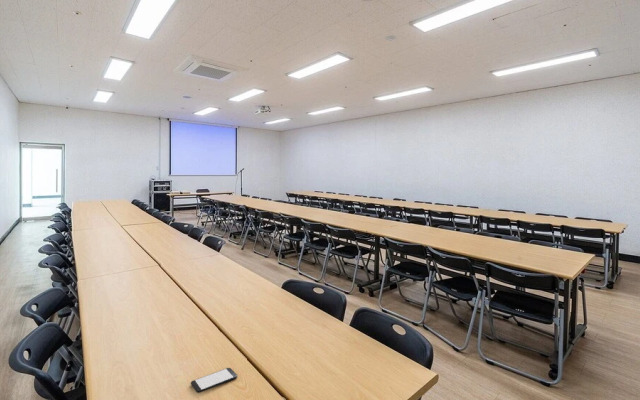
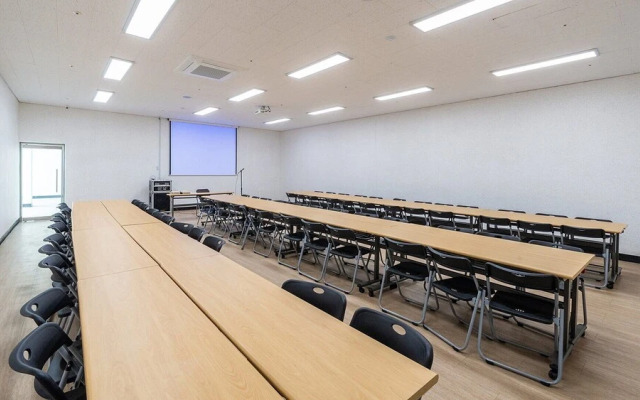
- smartphone (214, 379)
